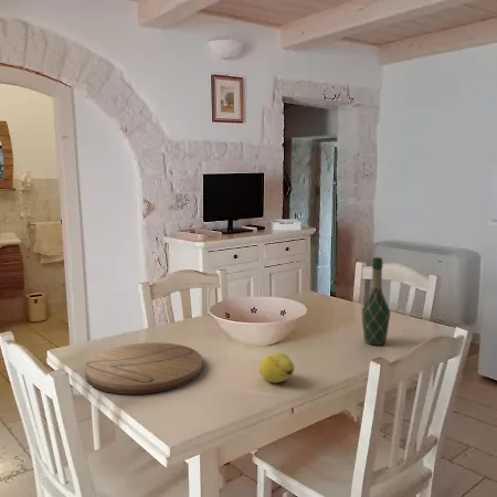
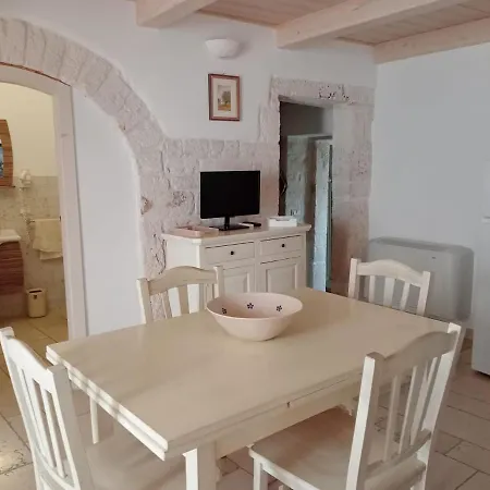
- cutting board (145, 366)
- fruit (277, 367)
- wine bottle (376, 300)
